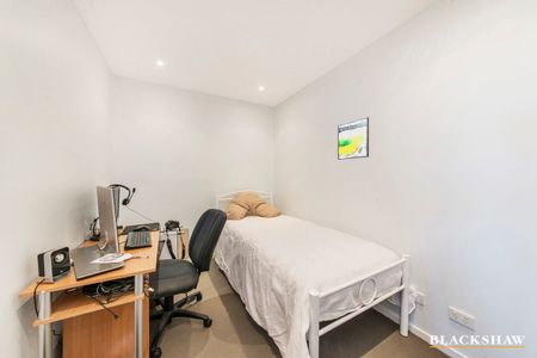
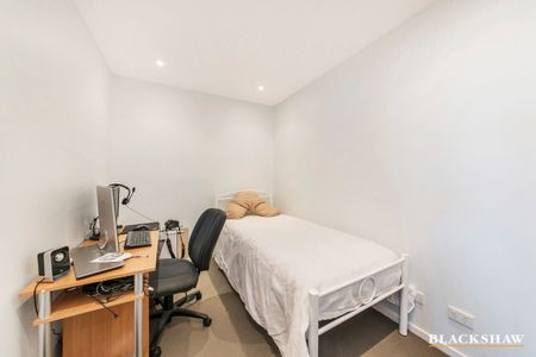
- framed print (352, 140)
